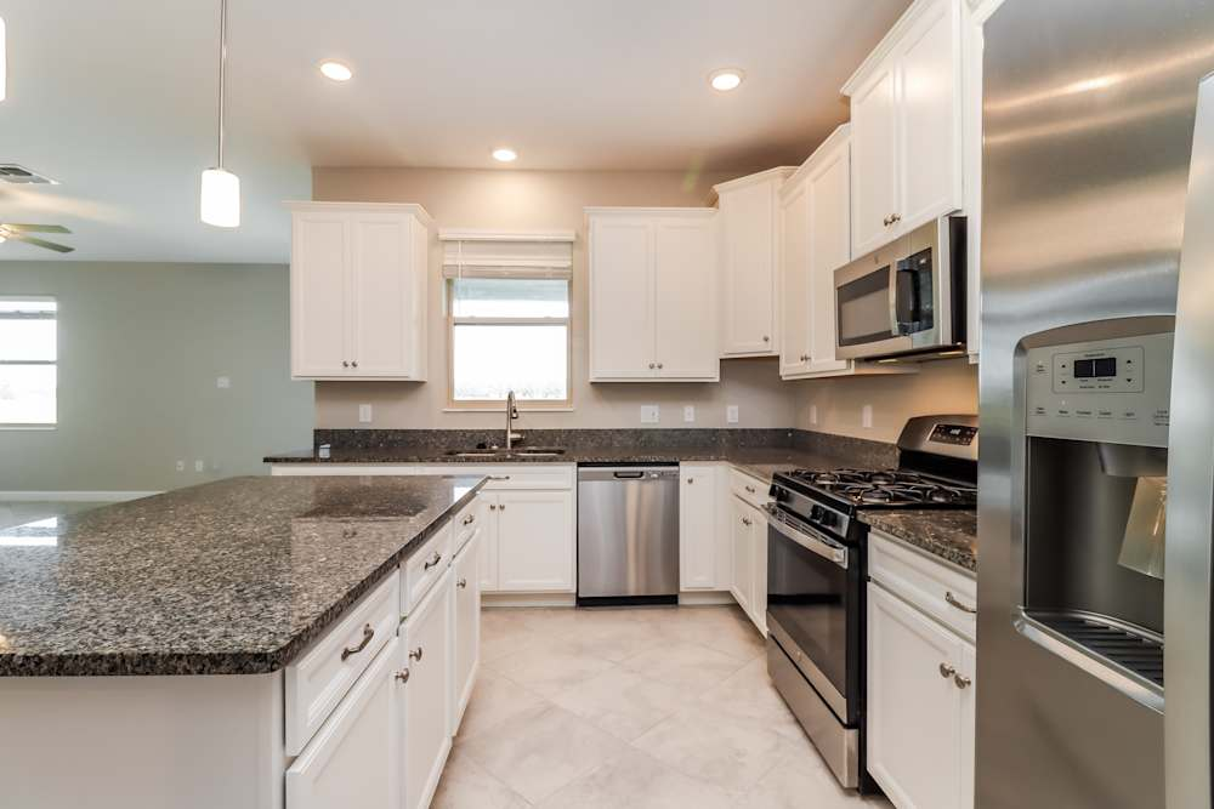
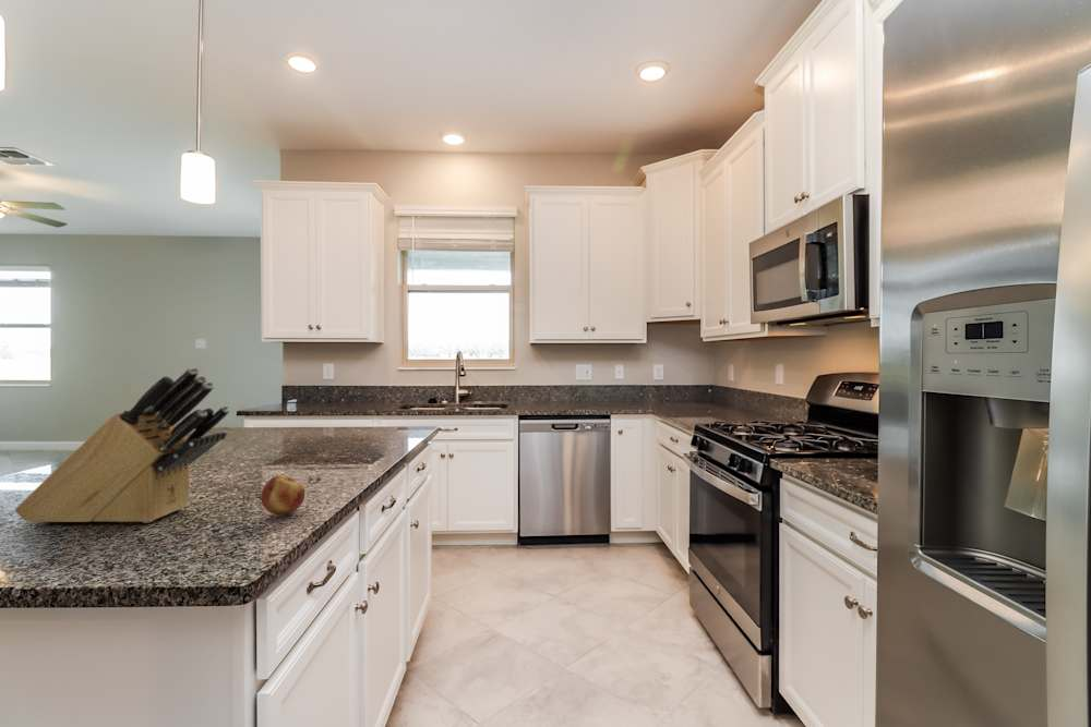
+ fruit (283, 495)
+ knife block (130, 441)
